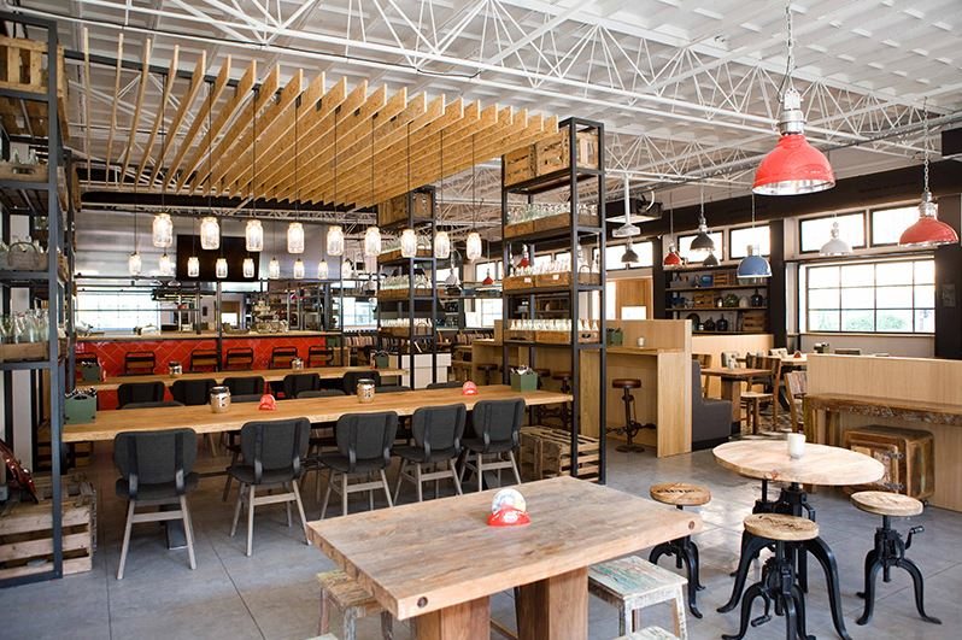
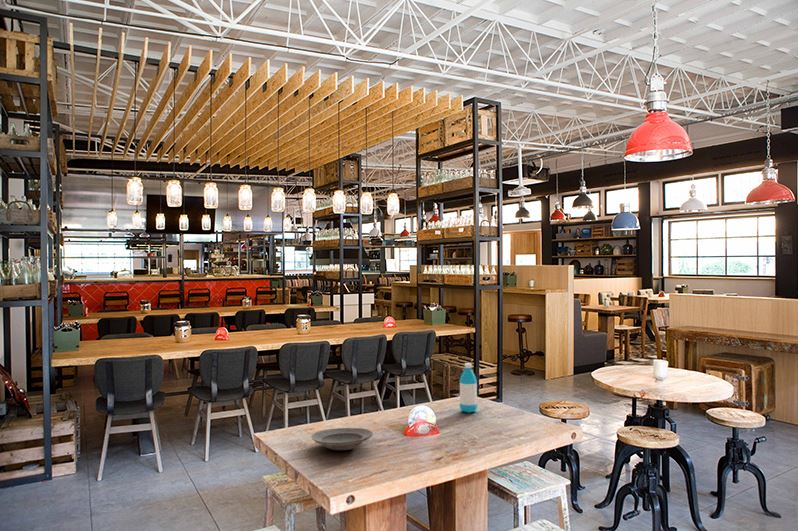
+ water bottle (468, 387)
+ plate (342, 439)
